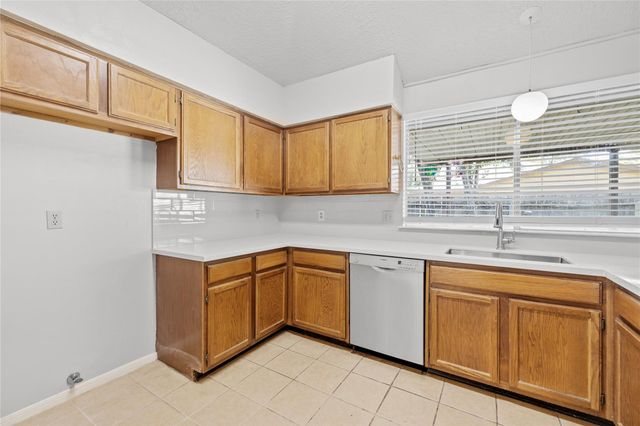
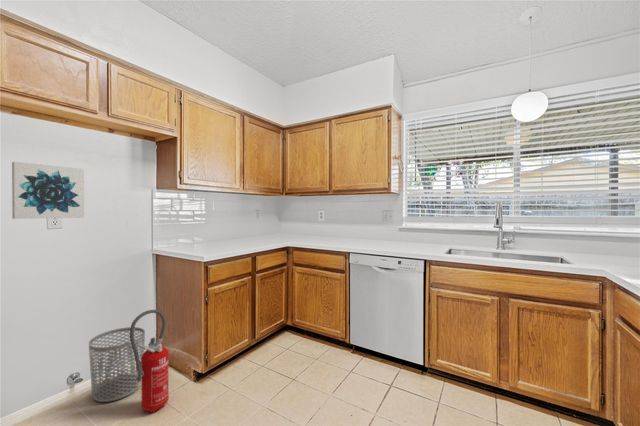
+ wall art (50, 191)
+ fire extinguisher (148, 360)
+ waste bin (118, 362)
